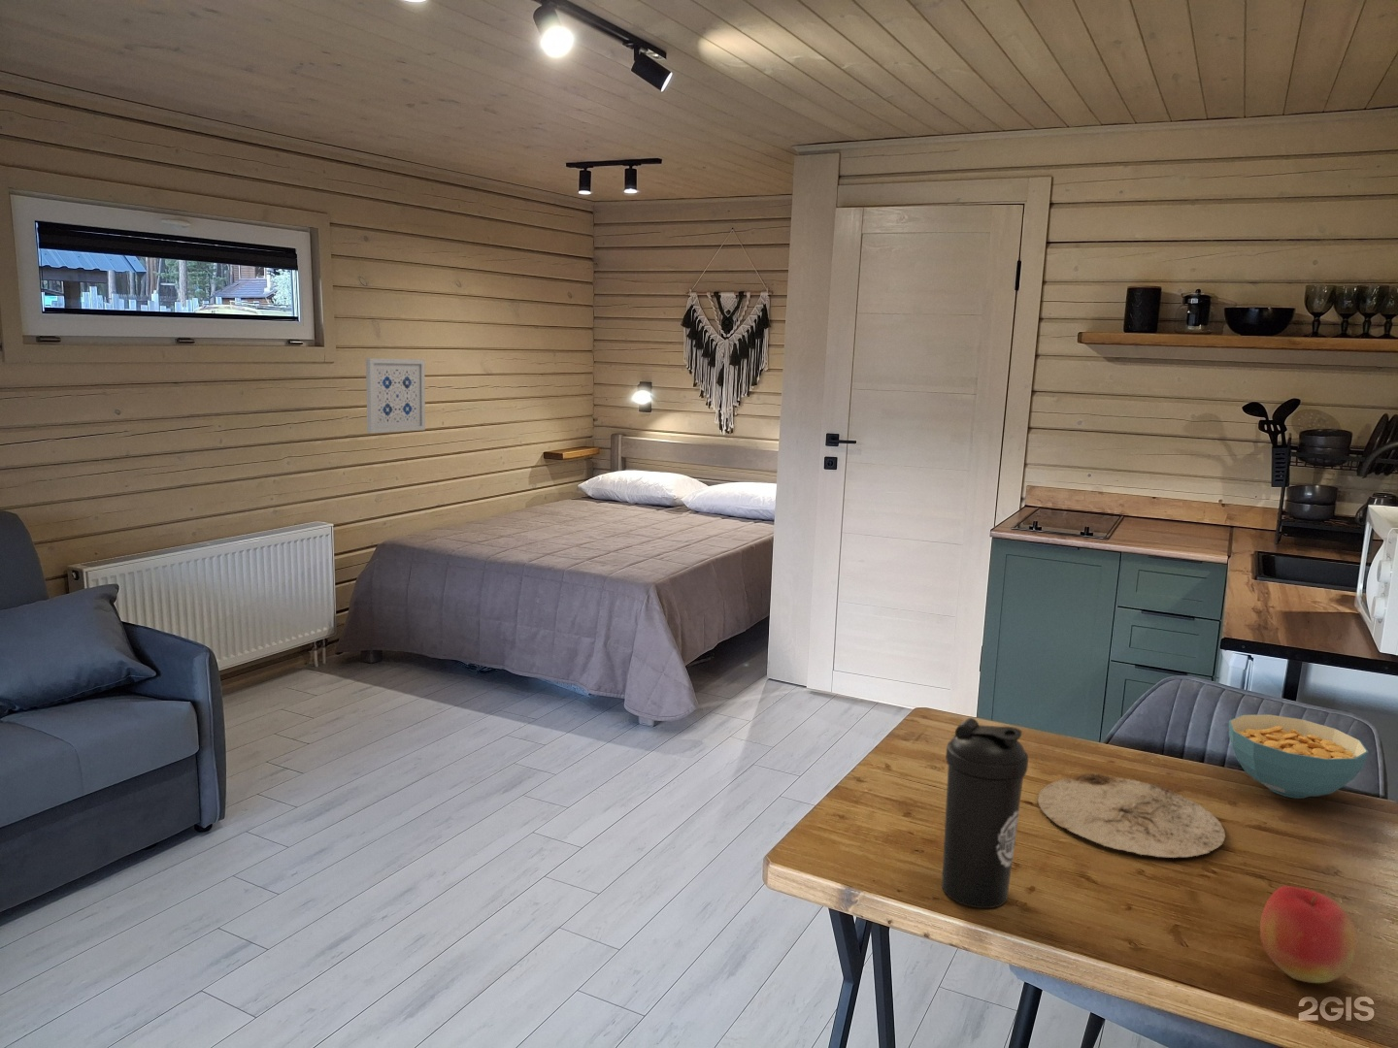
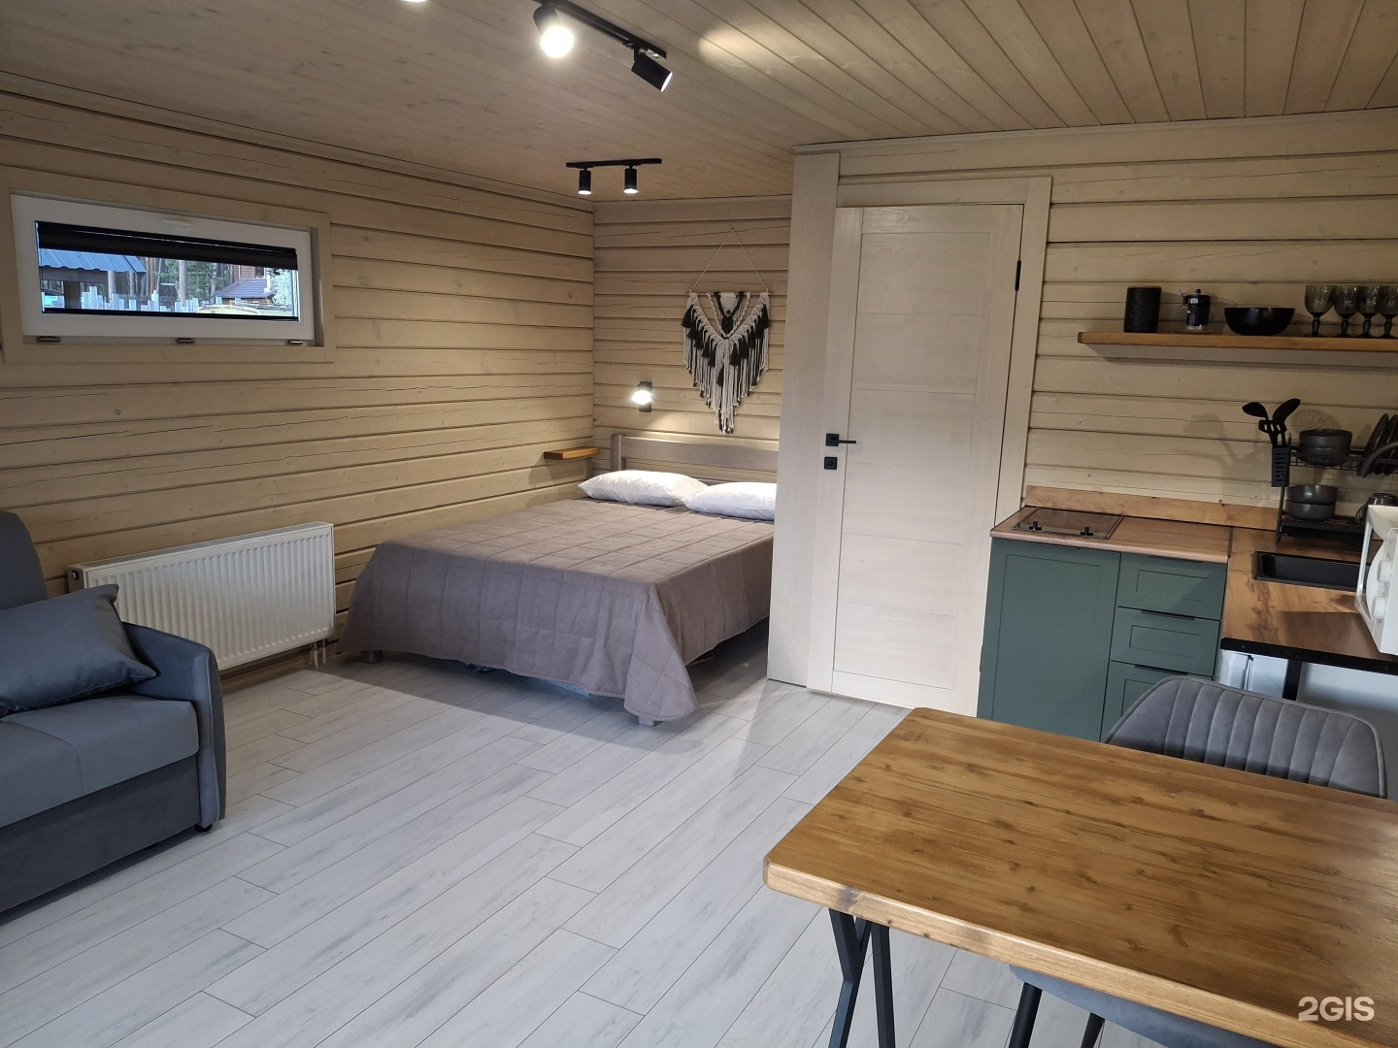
- water bottle (982, 809)
- cereal bowl (1291, 763)
- wall art (396, 395)
- apple (1307, 936)
- plate (1128, 810)
